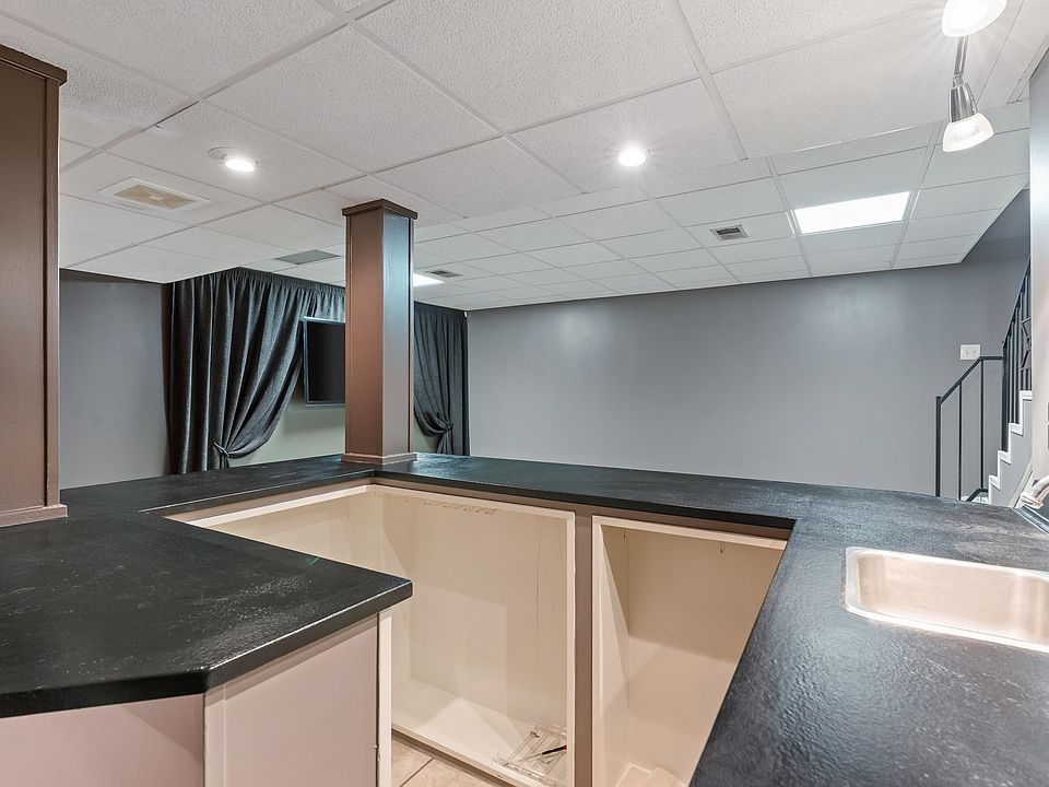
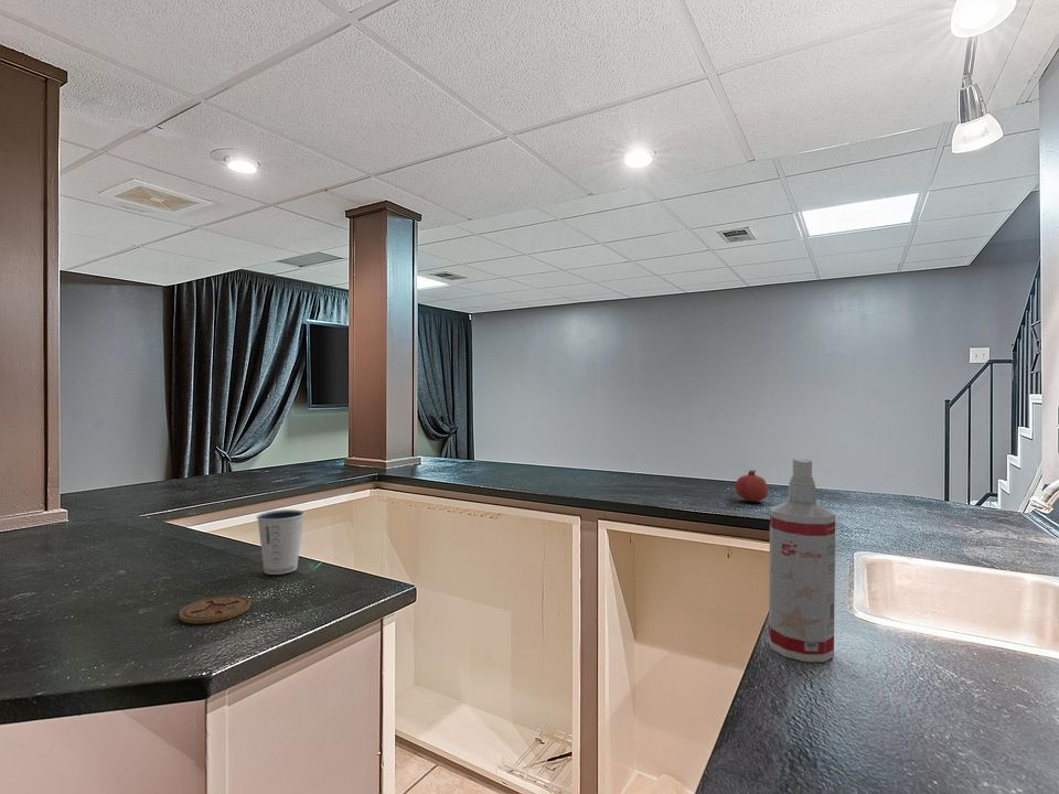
+ spray bottle (801, 554)
+ dixie cup (280, 541)
+ coaster (215, 609)
+ fruit (751, 485)
